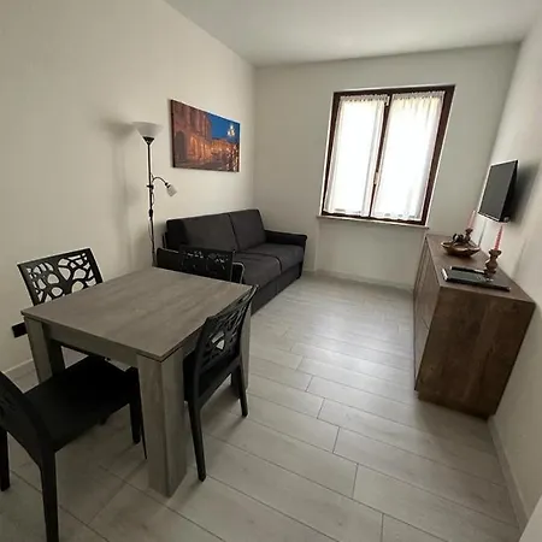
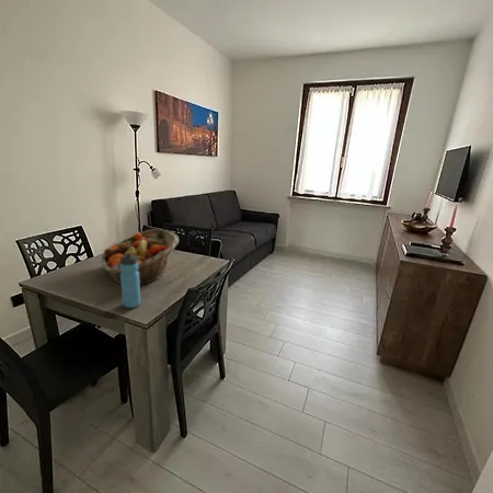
+ water bottle (129, 279)
+ fruit basket (140, 254)
